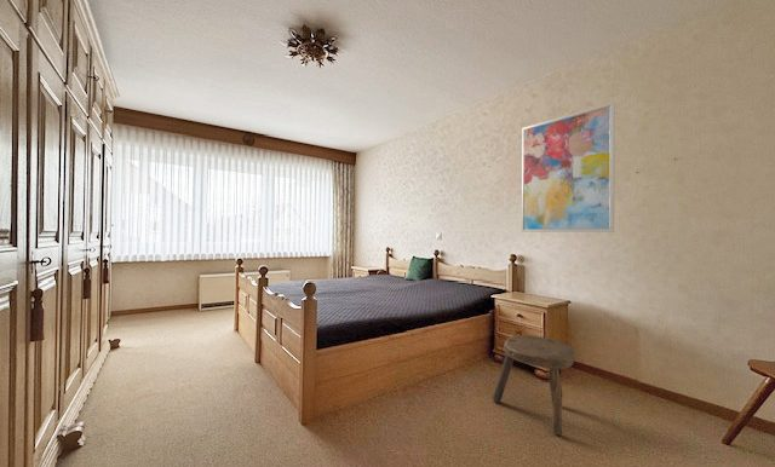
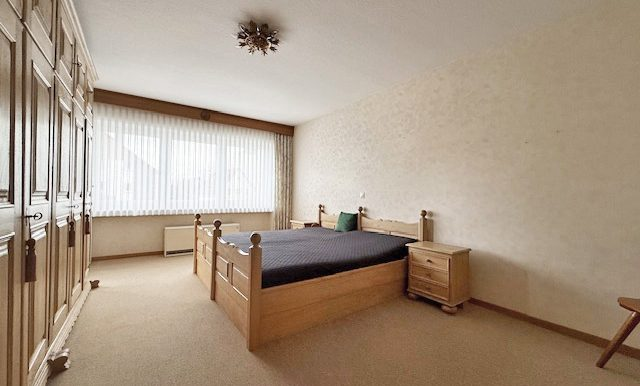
- stool (536, 365)
- wall art (563, 174)
